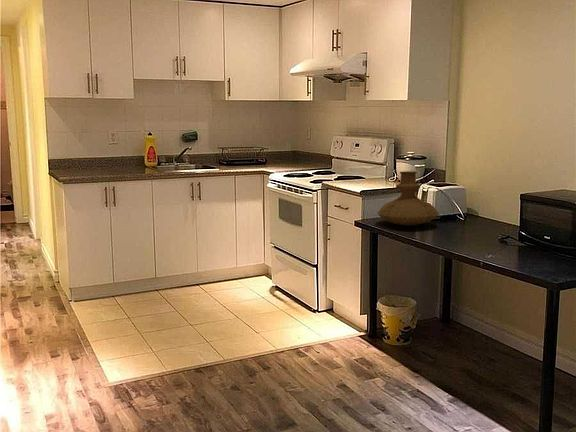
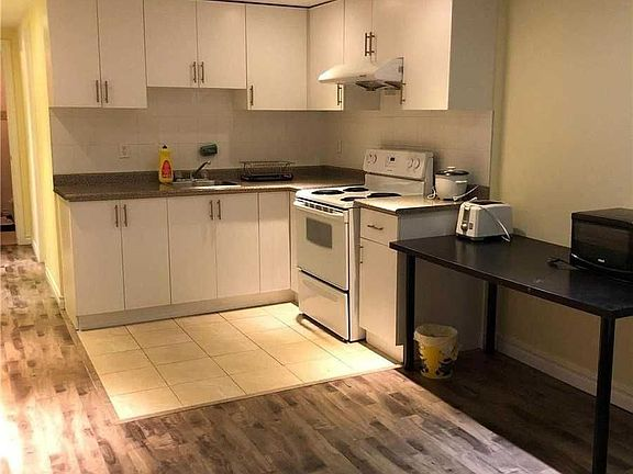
- vase (408, 198)
